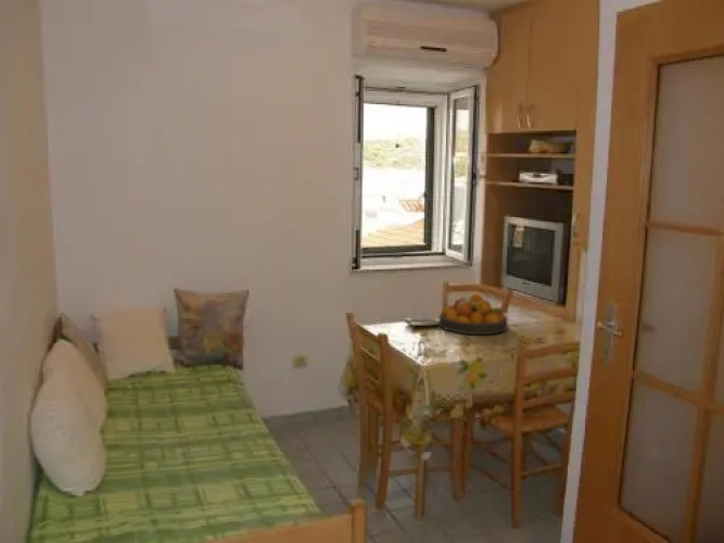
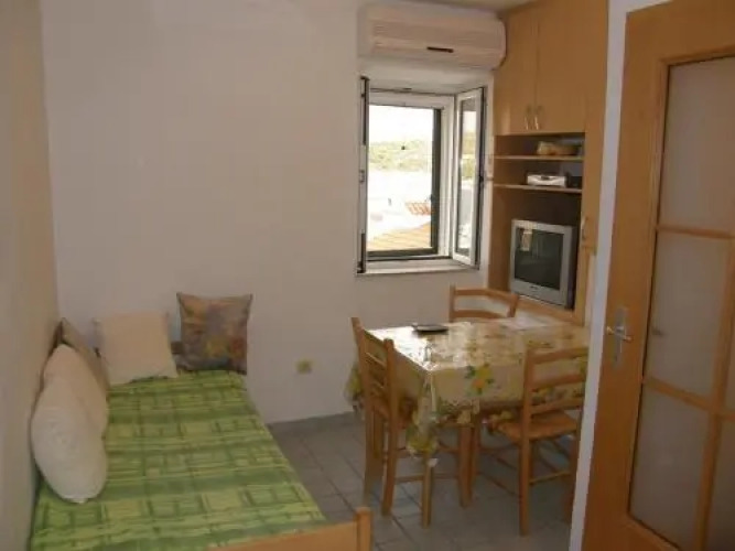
- fruit bowl (473, 312)
